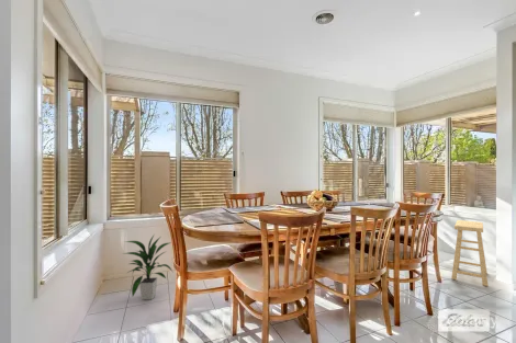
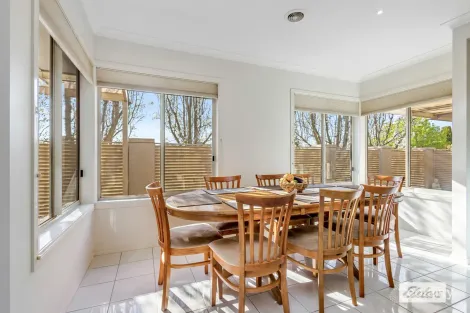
- indoor plant (146, 265)
- stool (469, 249)
